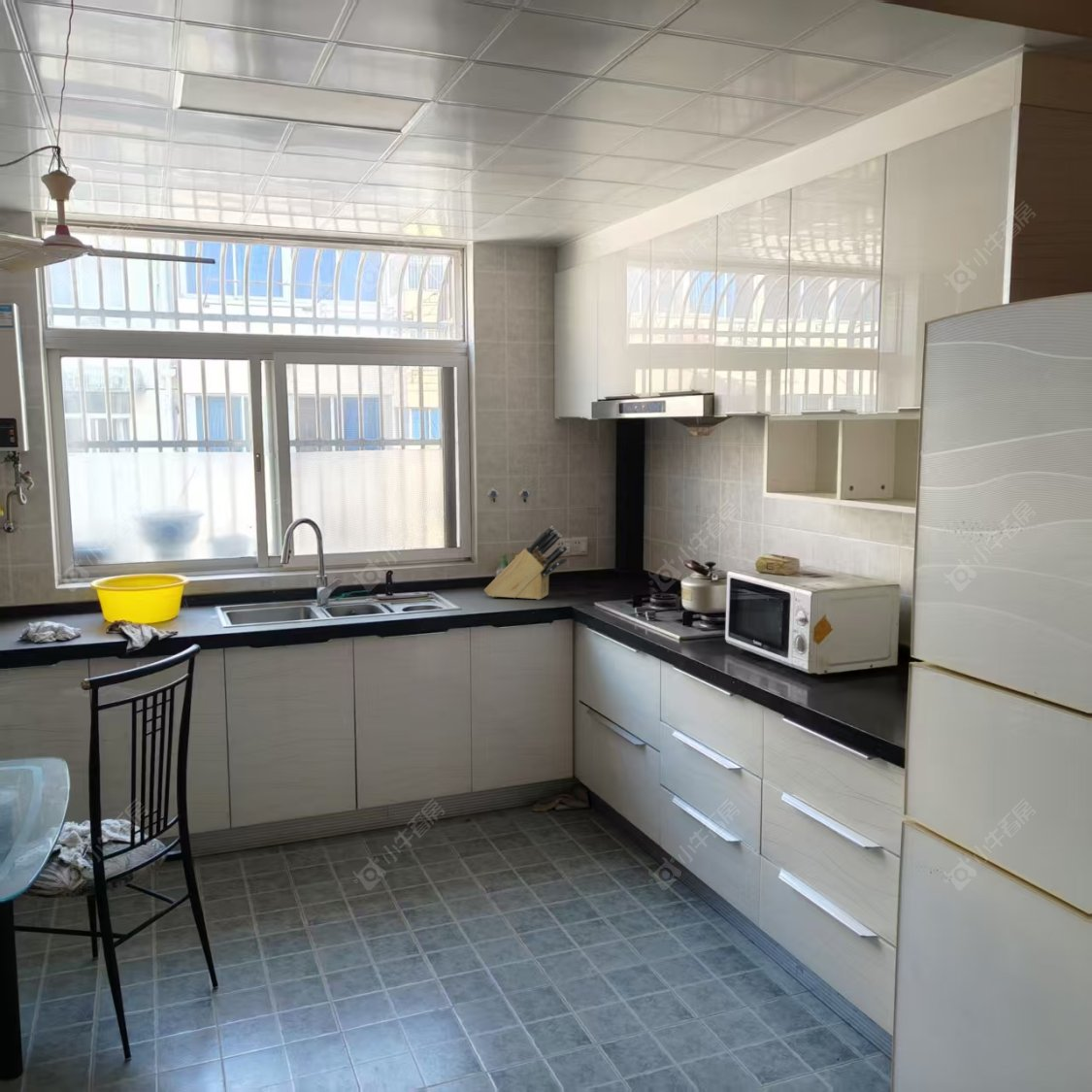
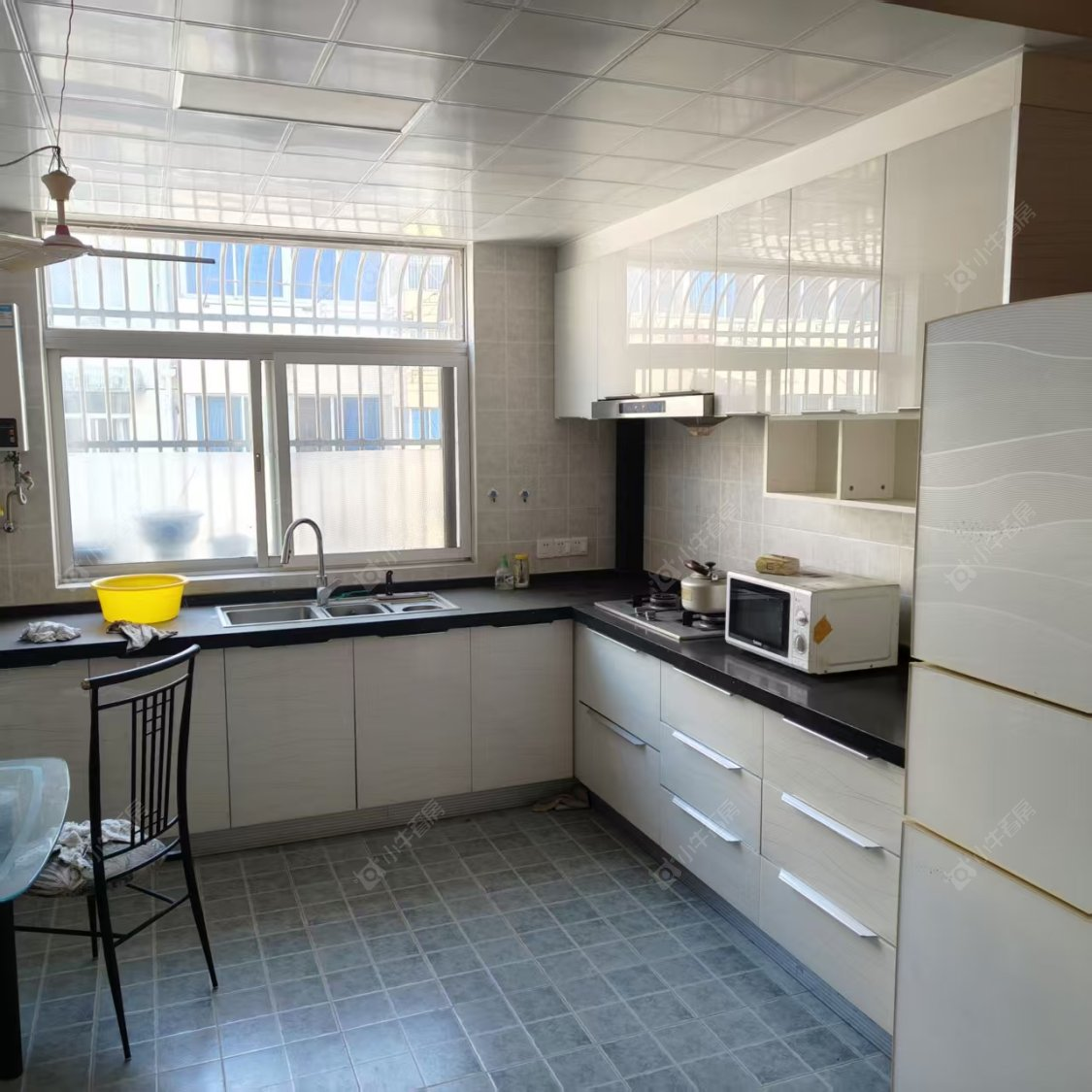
- knife block (526, 561)
